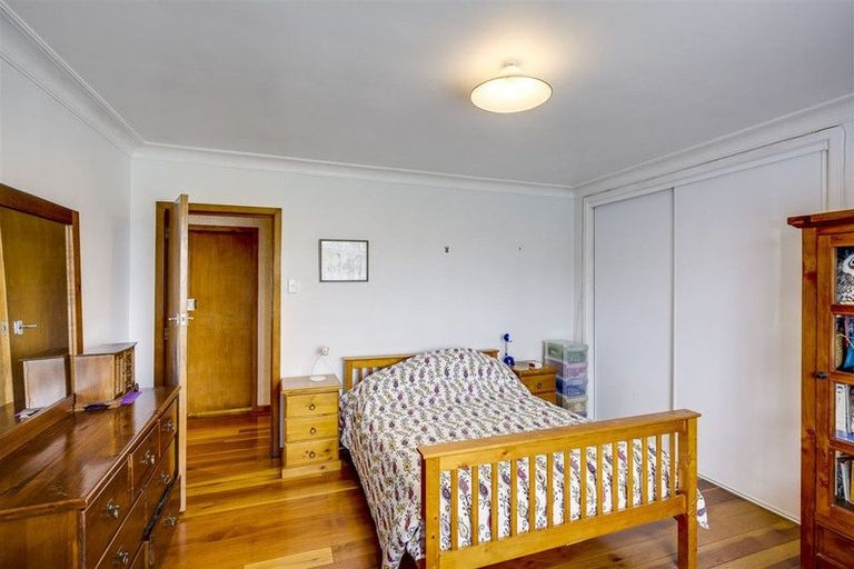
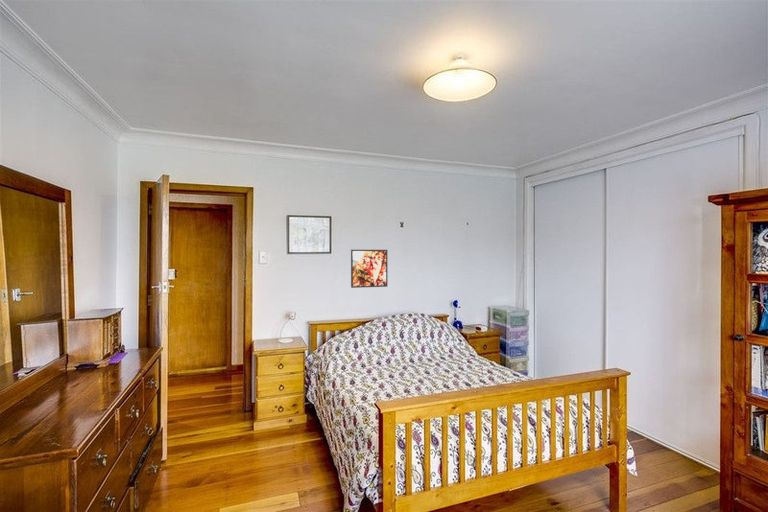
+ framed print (369, 268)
